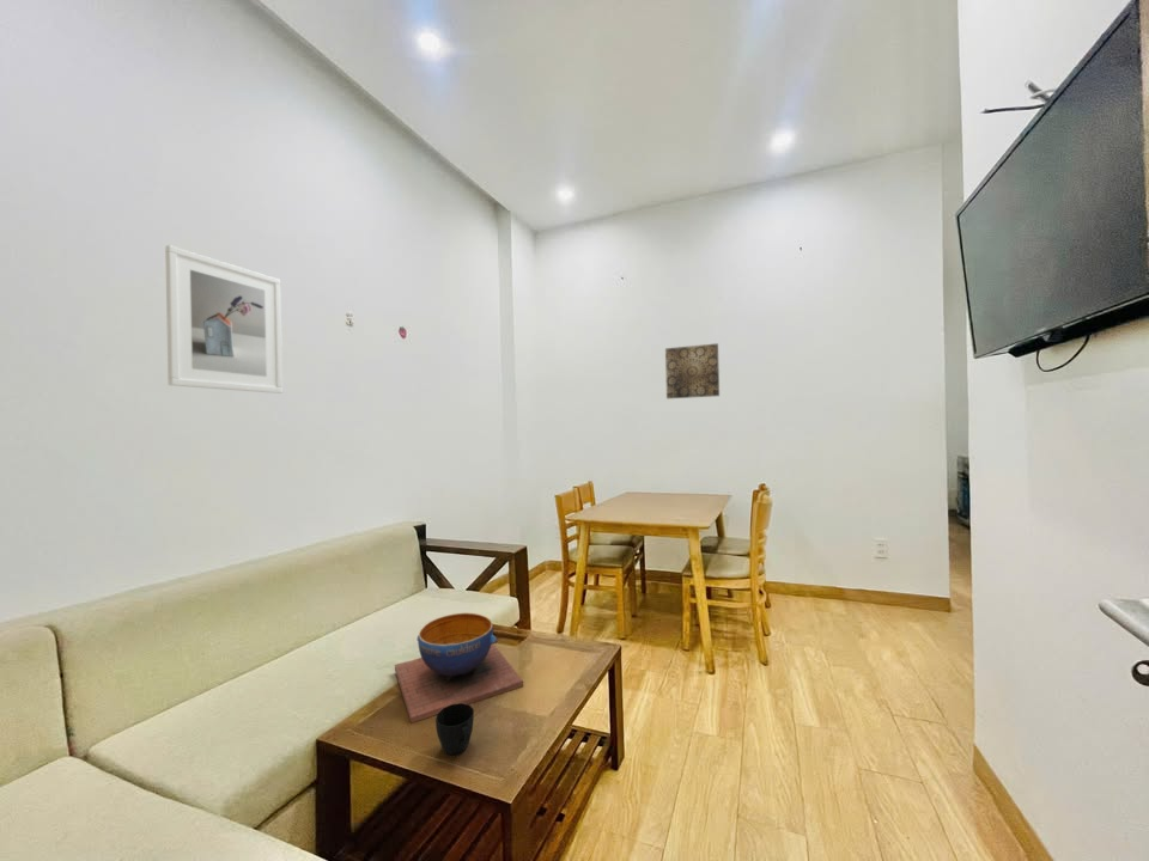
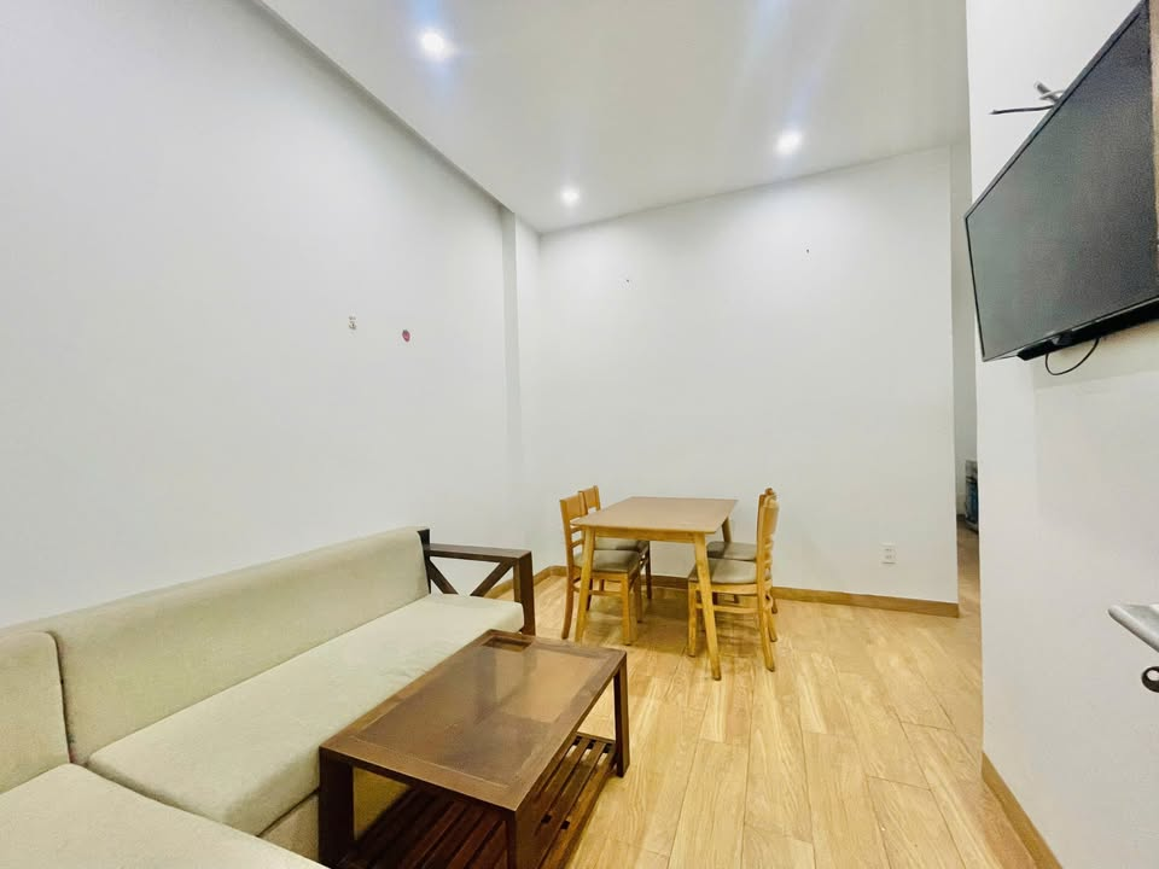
- decorative bowl (455, 652)
- wall art (692, 371)
- cup (455, 732)
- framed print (230, 326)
